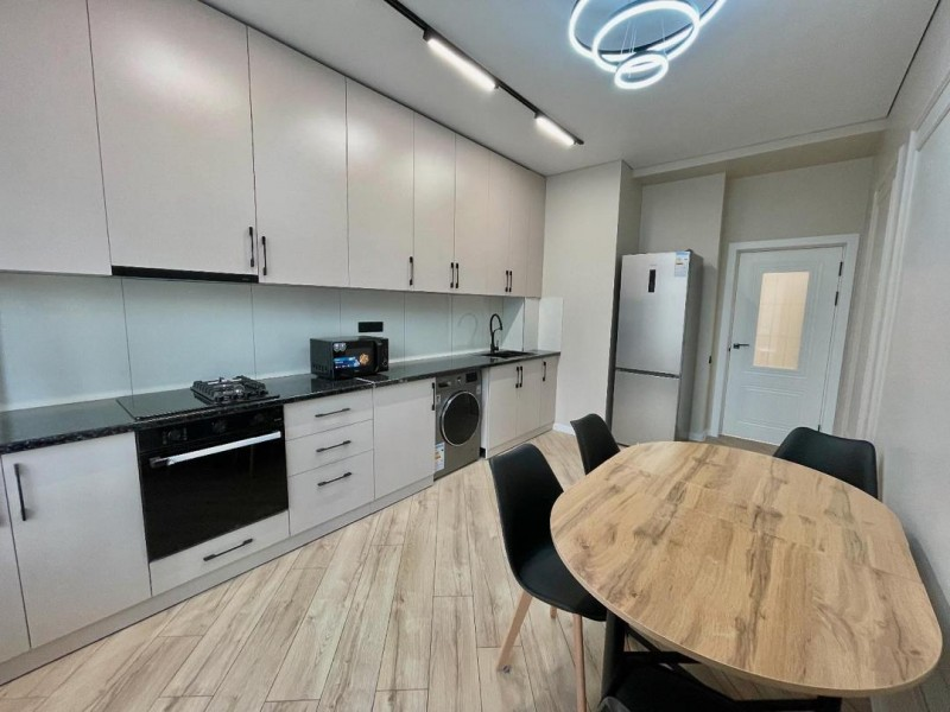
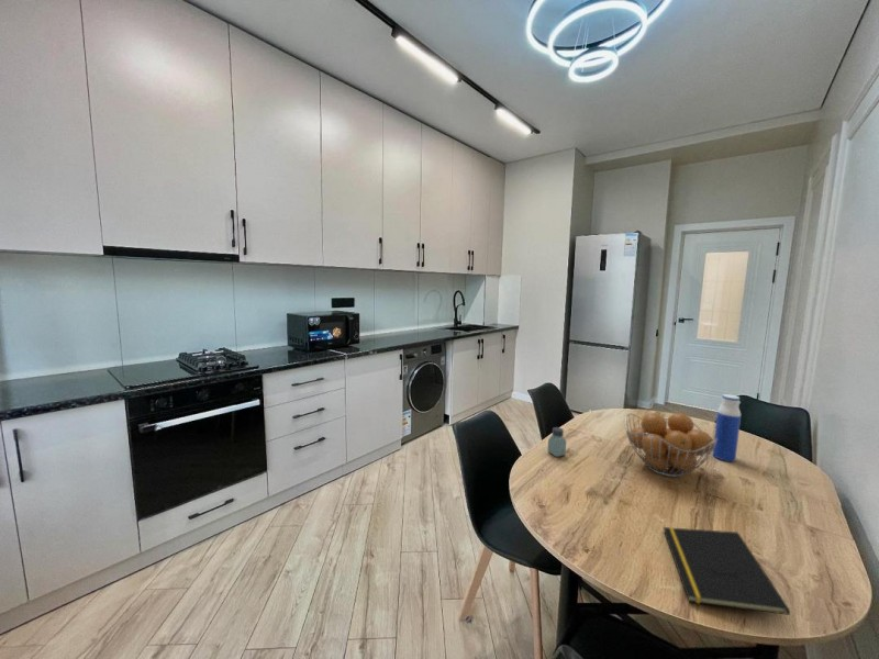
+ notepad (715, 563)
+ fruit basket (666, 442)
+ water bottle (727, 426)
+ saltshaker (557, 440)
